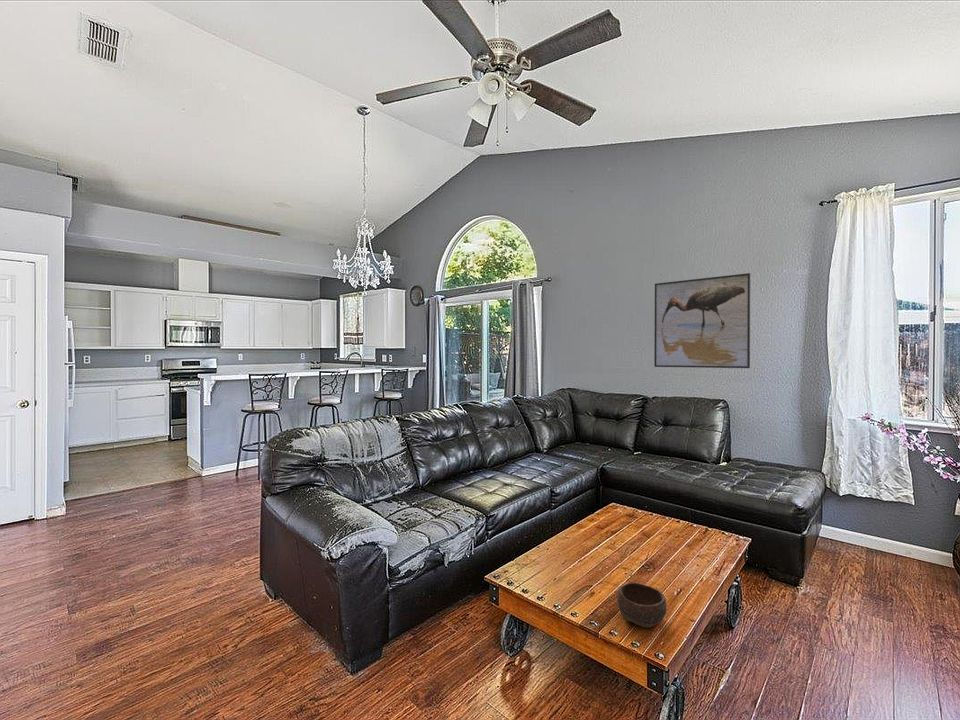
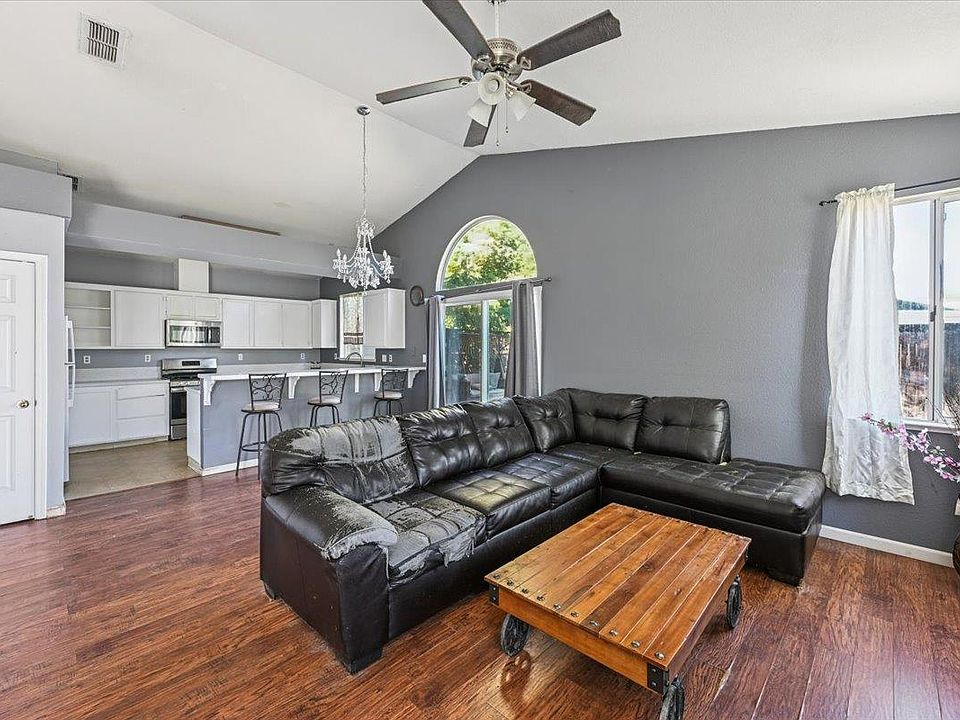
- bowl (641, 604)
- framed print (699, 323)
